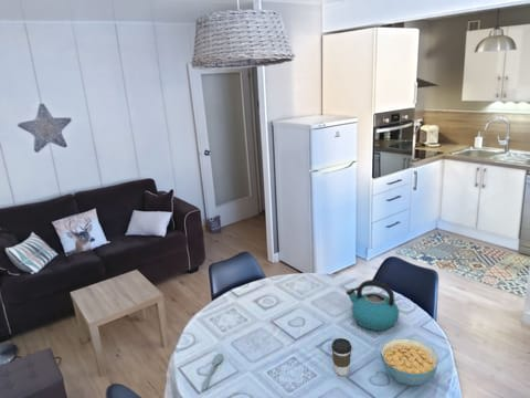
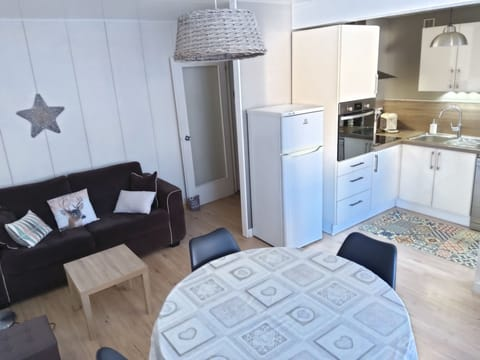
- cereal bowl (407, 366)
- kettle (371, 300)
- coffee cup (341, 357)
- spoon (212, 369)
